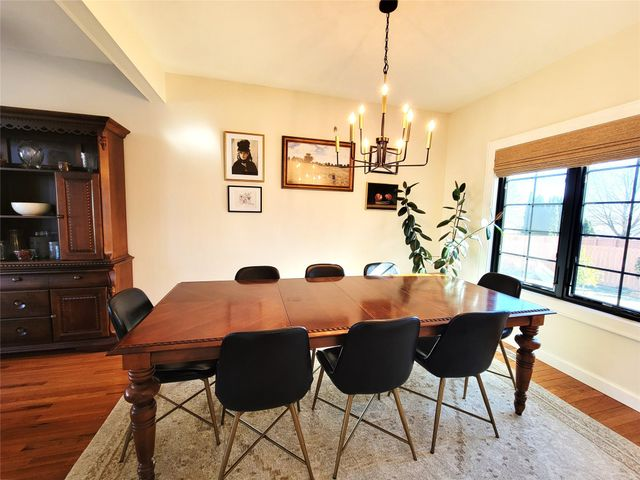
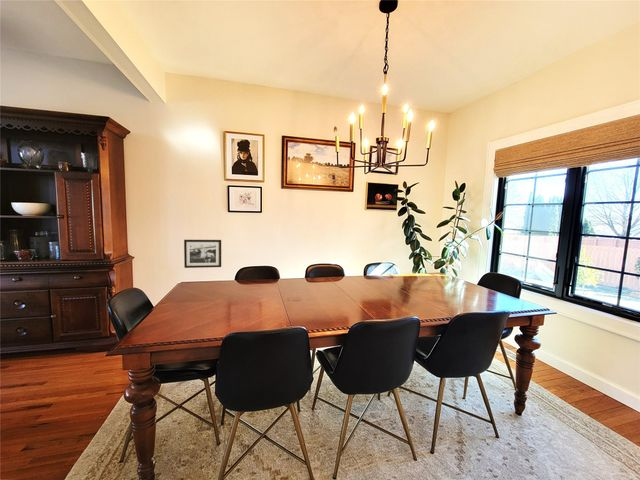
+ picture frame (203, 253)
